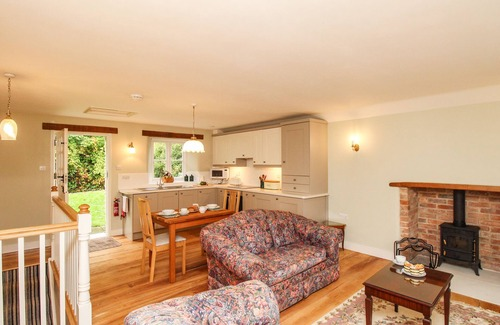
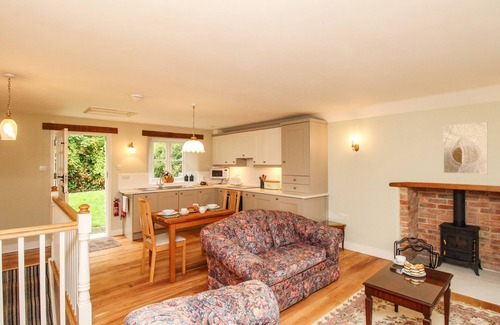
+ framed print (464, 148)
